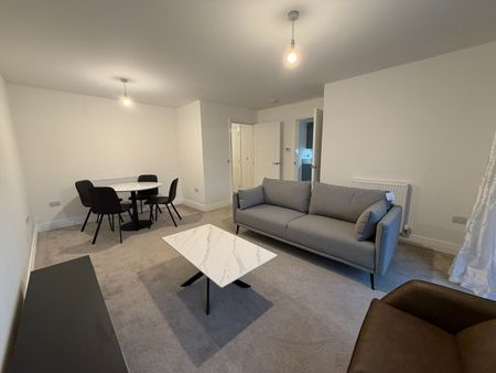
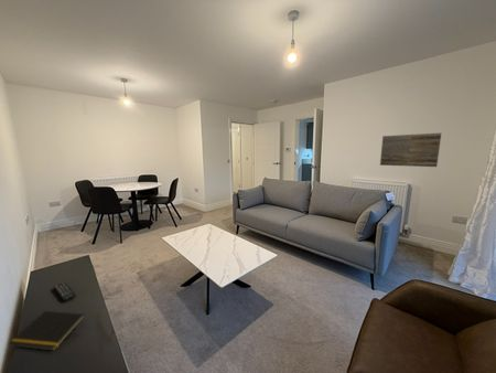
+ notepad (48, 329)
+ wall art (408, 150)
+ remote control (64, 291)
